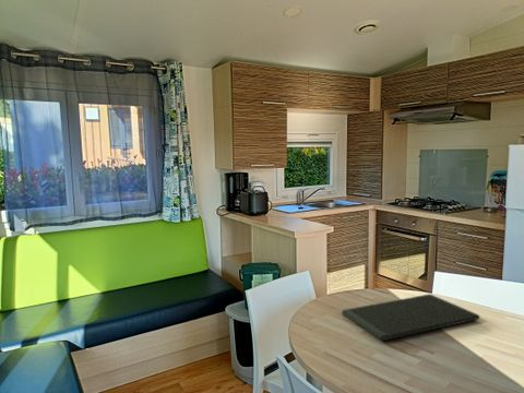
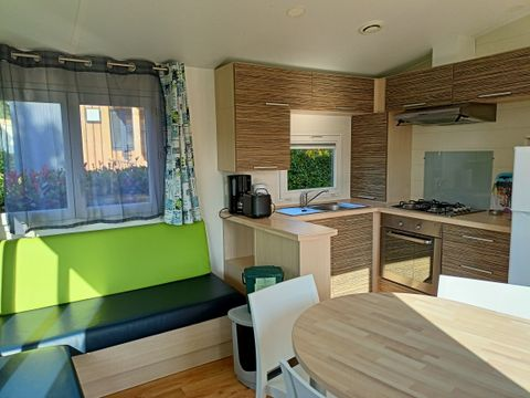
- cutting board (408, 314)
